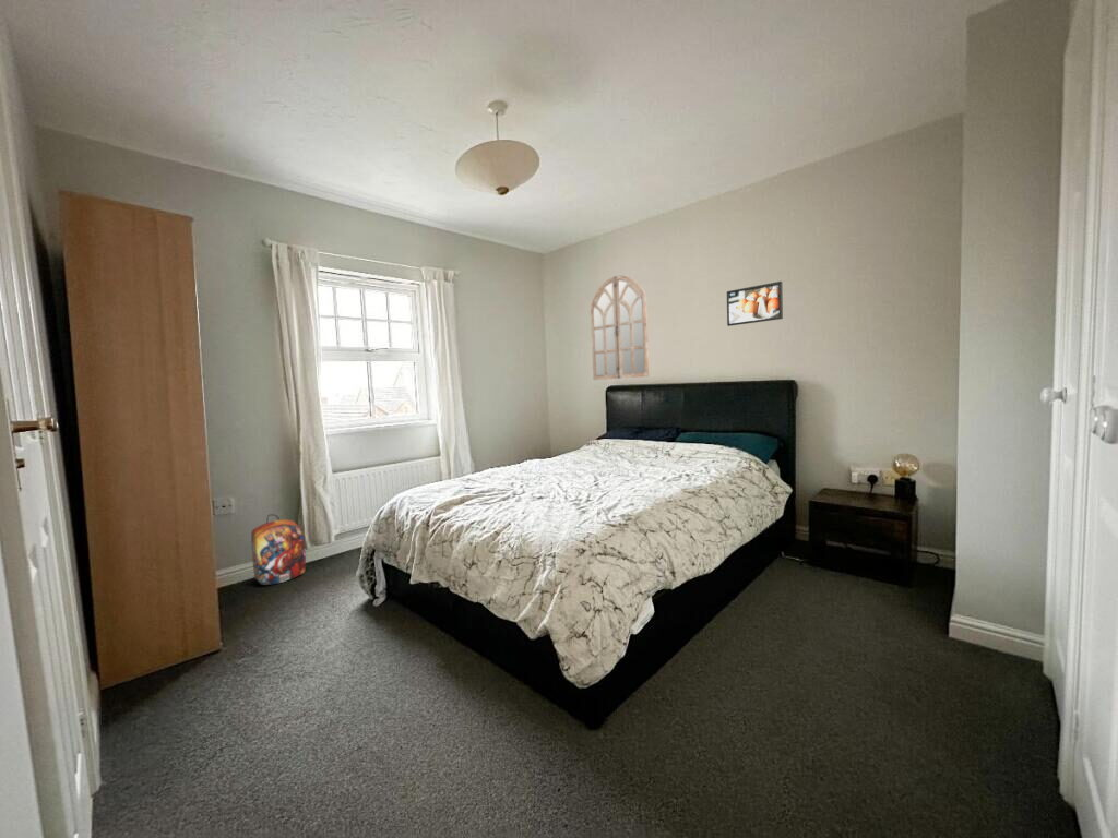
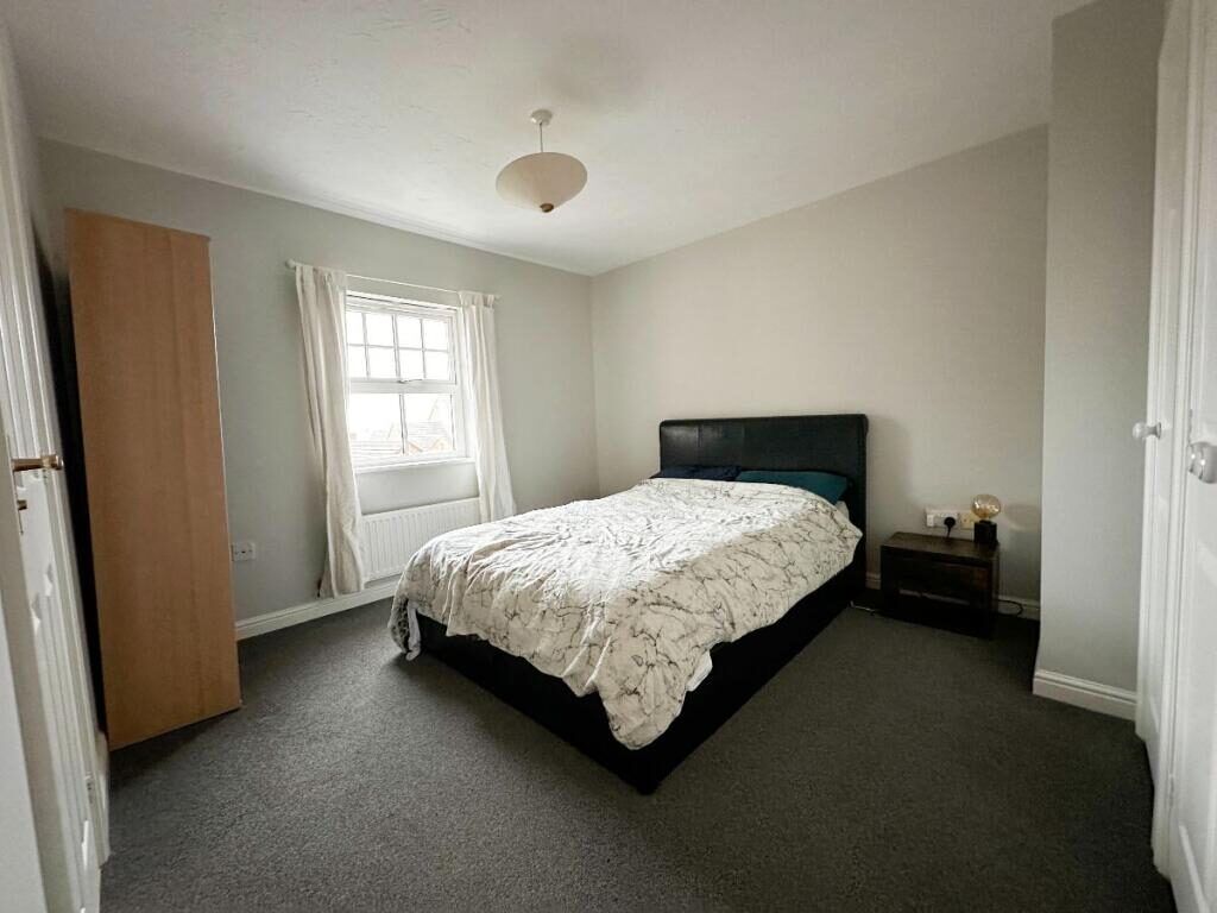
- backpack (277, 548)
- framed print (753, 304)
- home mirror (617, 327)
